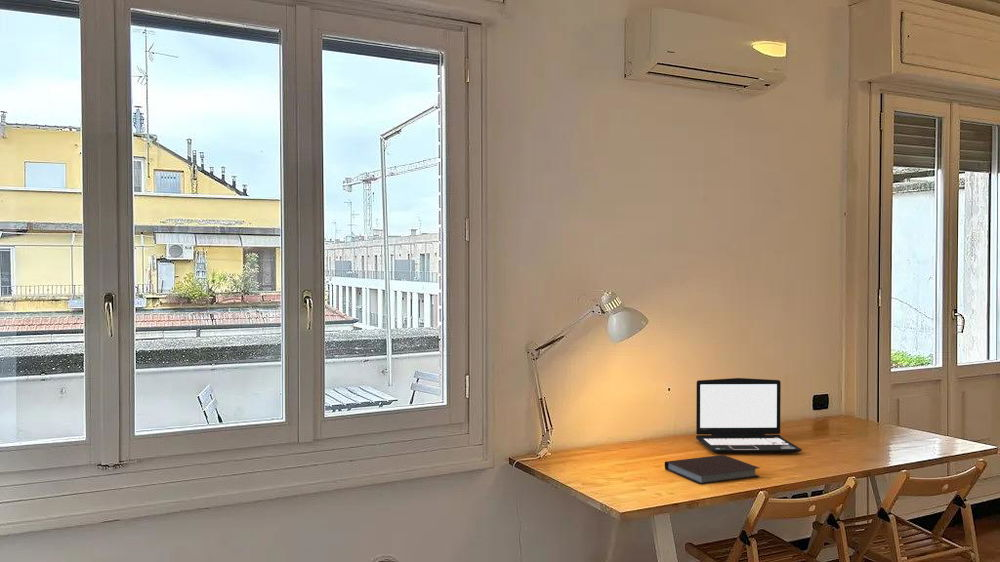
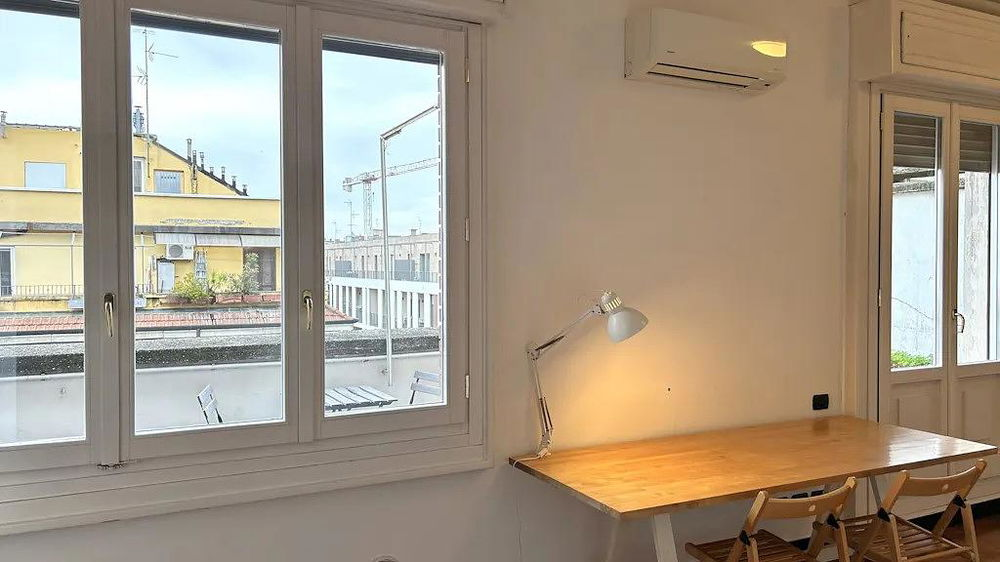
- laptop (747, 414)
- notebook (711, 468)
